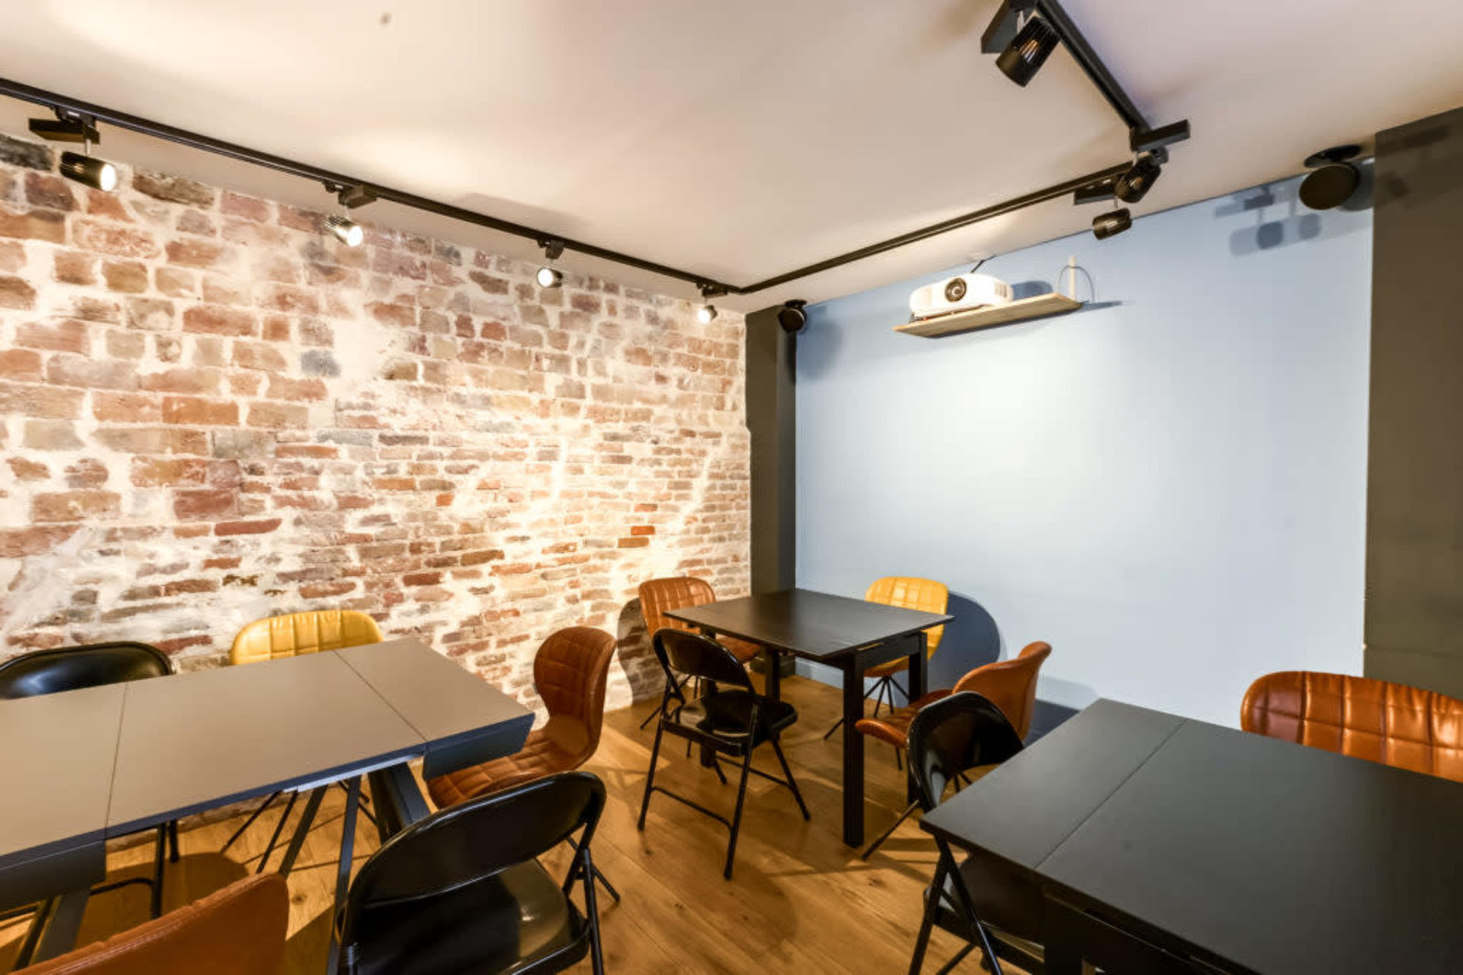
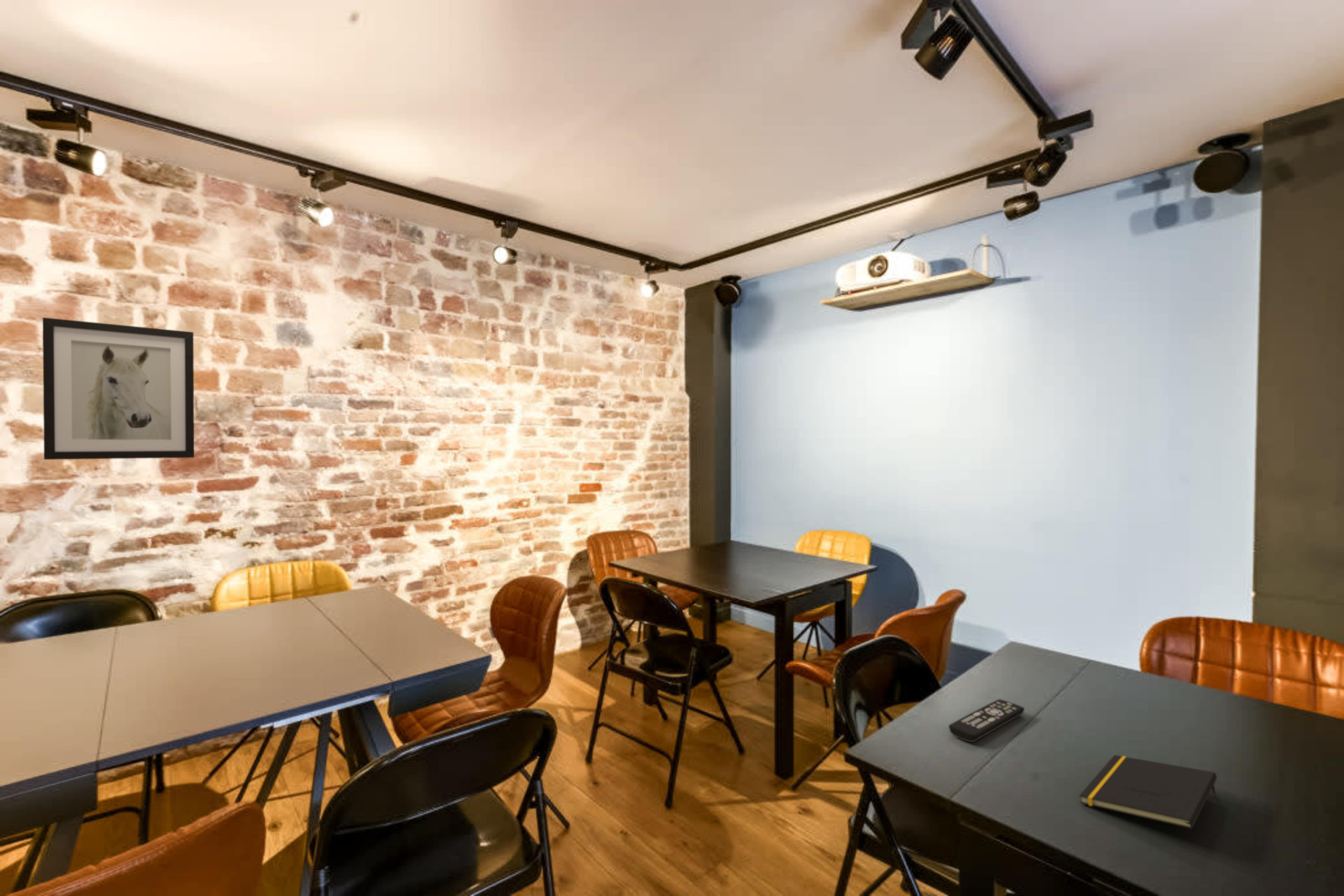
+ wall art (123, 392)
+ remote control (987, 720)
+ notepad (1148, 788)
